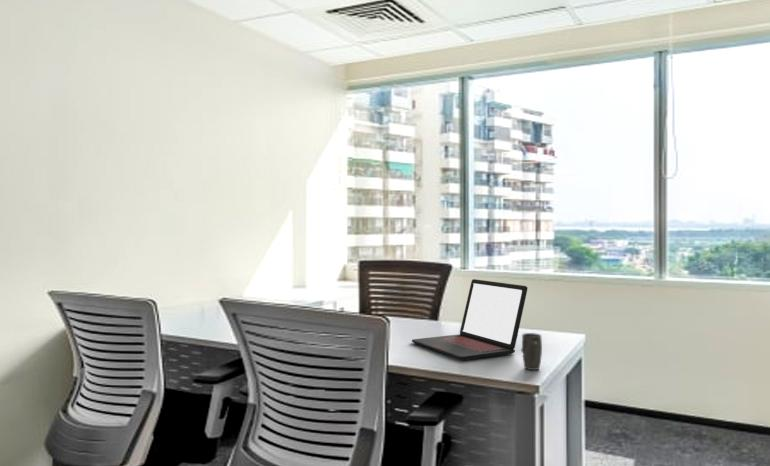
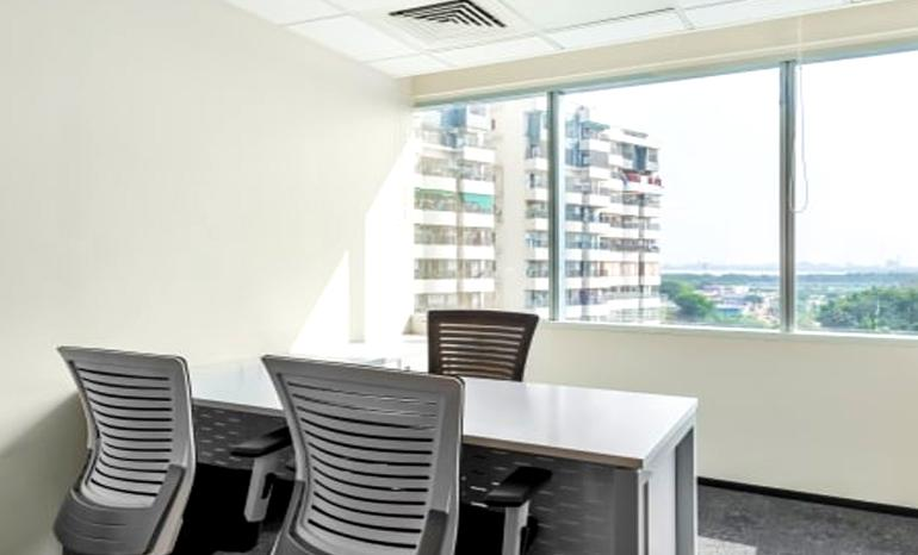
- laptop (467, 315)
- mug (532, 352)
